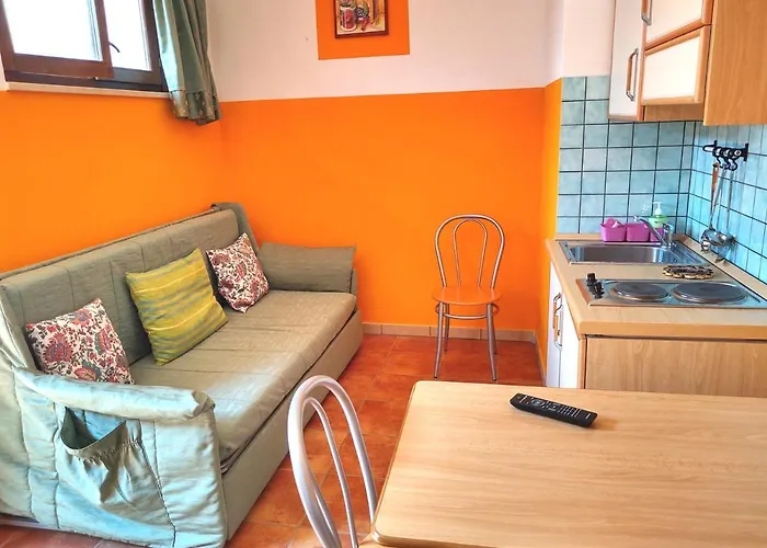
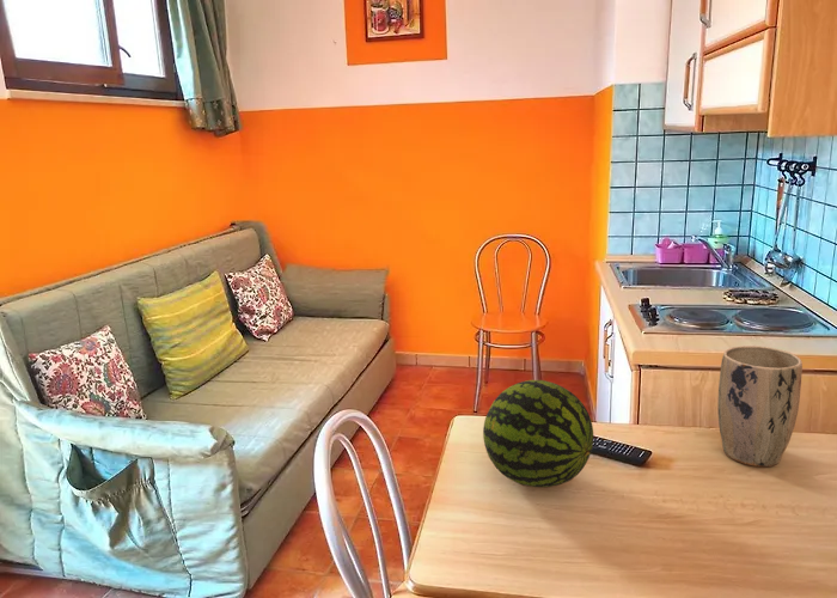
+ plant pot (756, 407)
+ fruit (537, 433)
